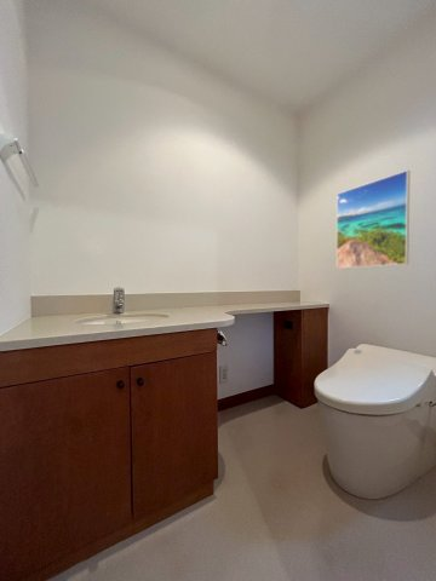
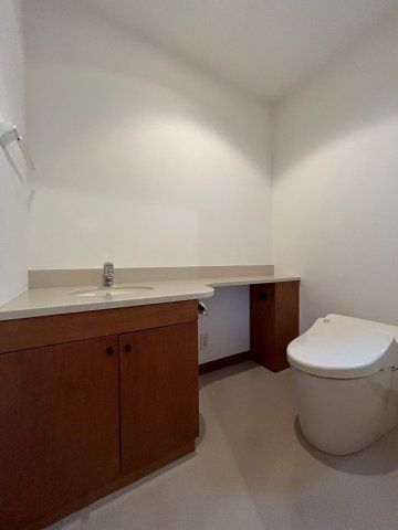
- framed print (368, 225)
